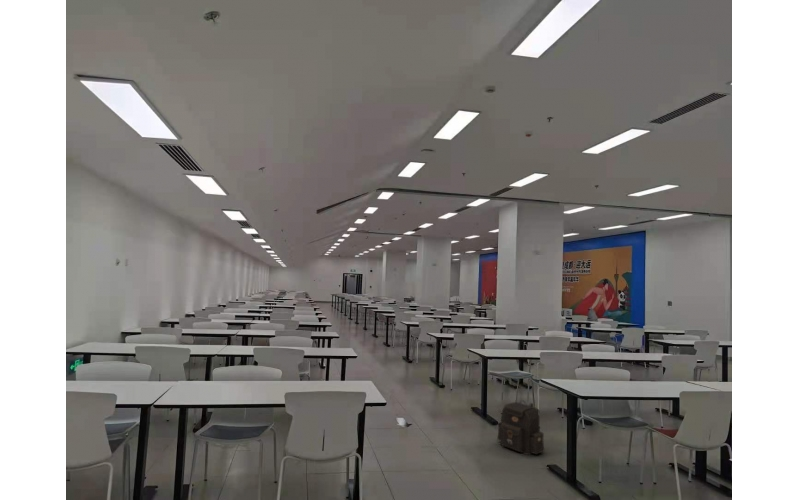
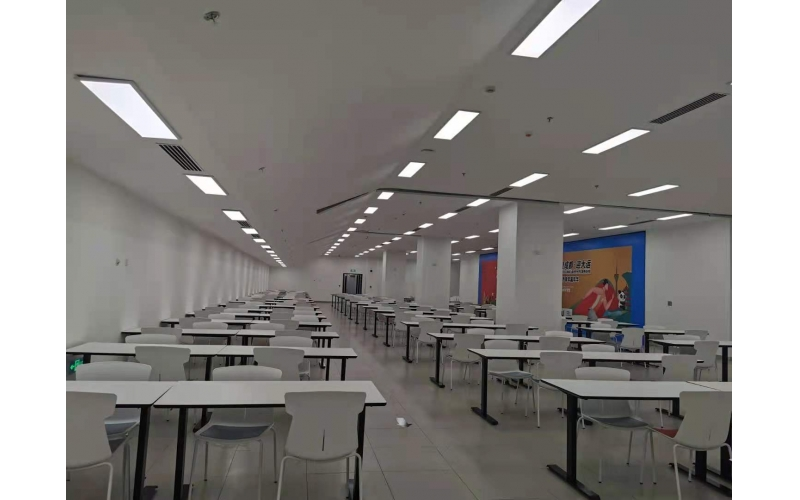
- backpack (520, 425)
